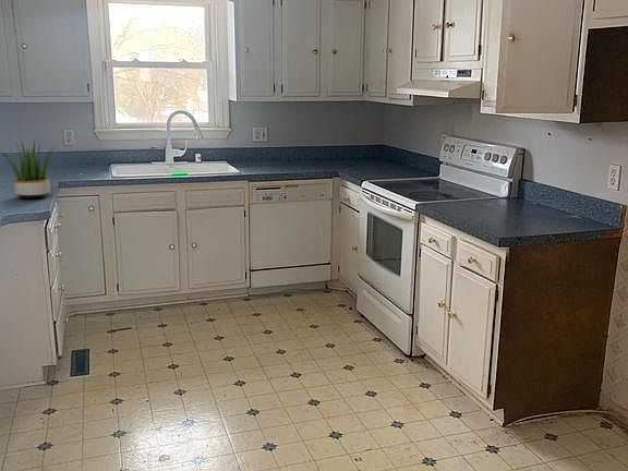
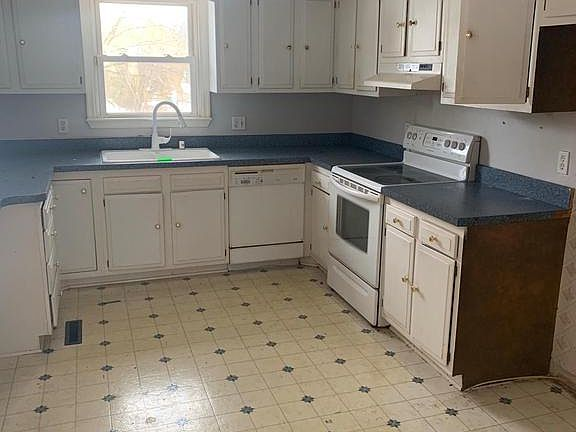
- potted plant (31, 168)
